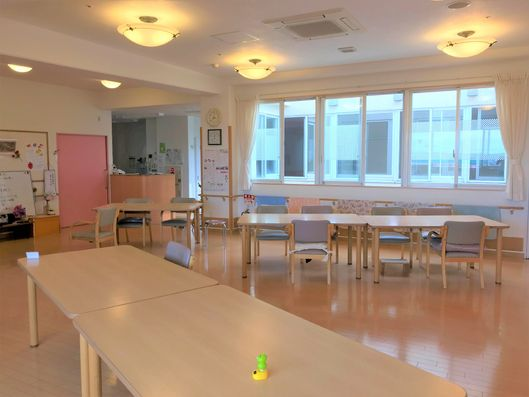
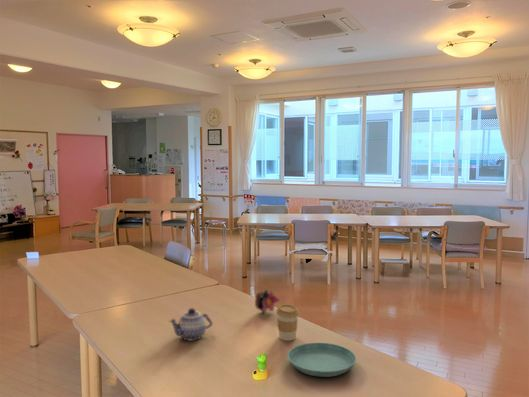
+ saucer (321, 360)
+ coffee cup (287, 322)
+ teapot (191, 322)
+ flower (266, 301)
